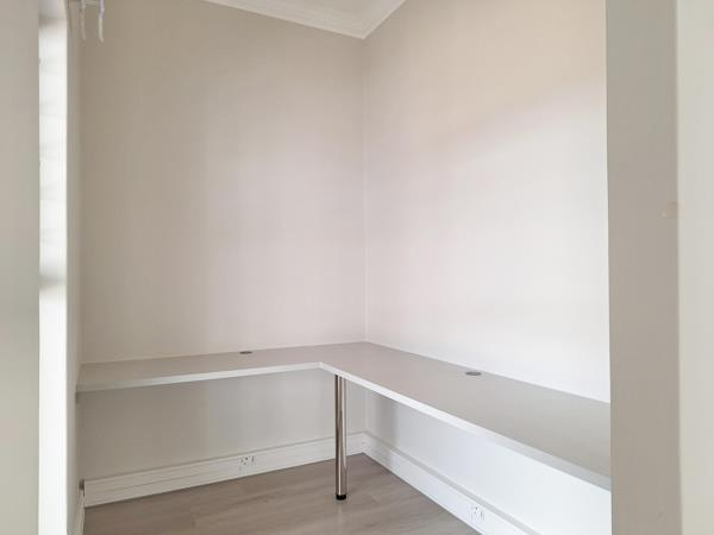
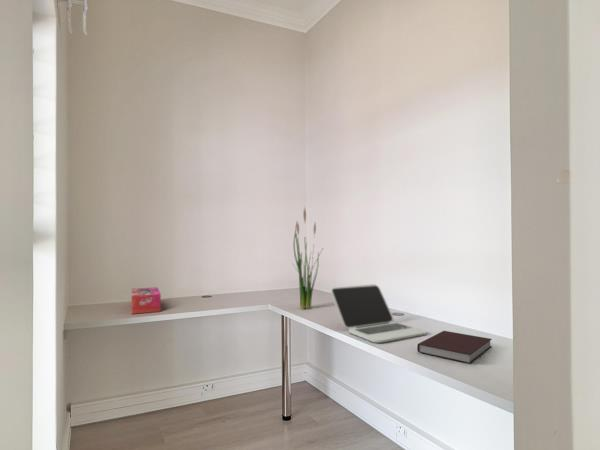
+ laptop (377, 310)
+ tissue box (145, 299)
+ plant (306, 257)
+ notebook (455, 345)
